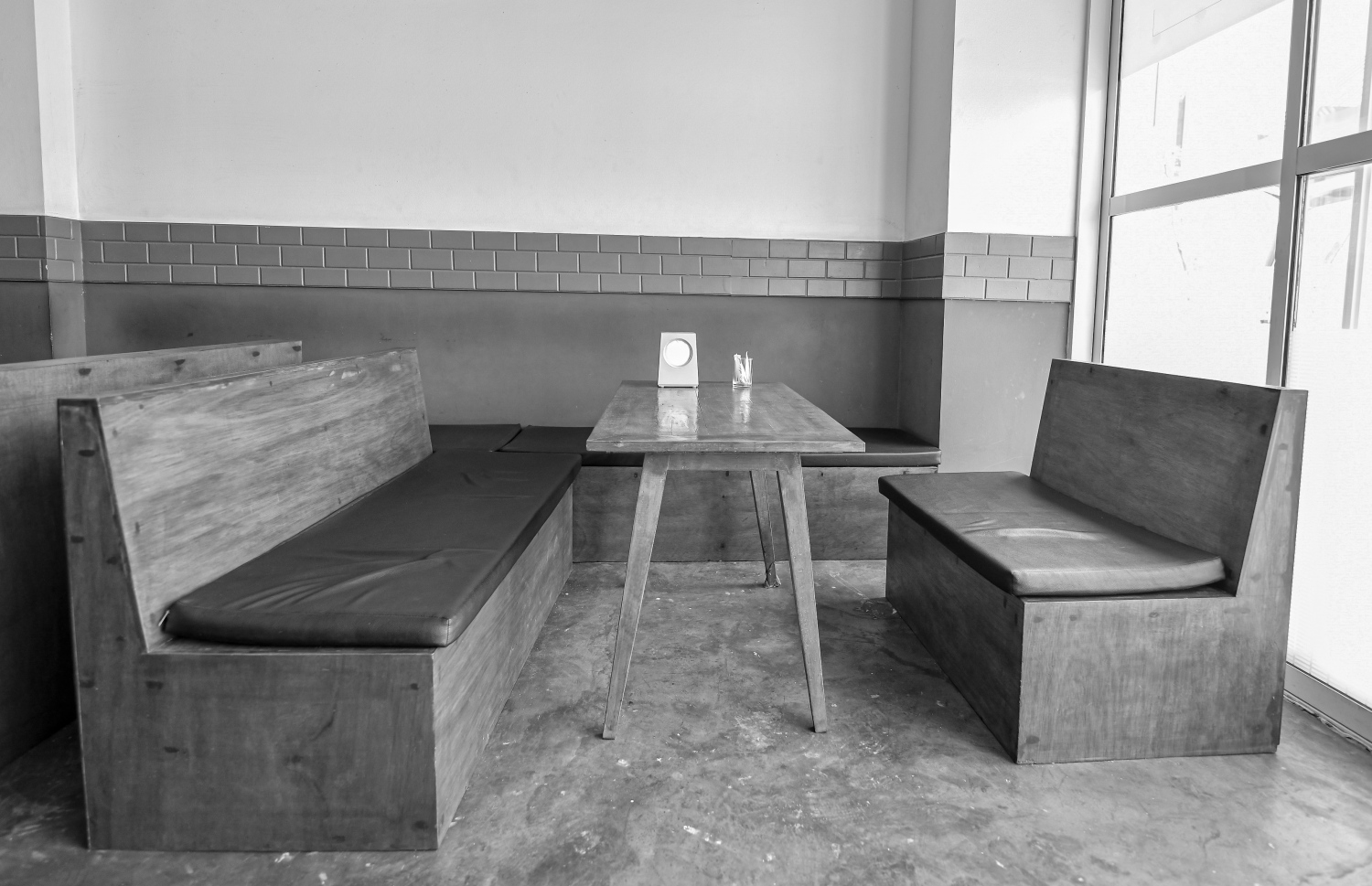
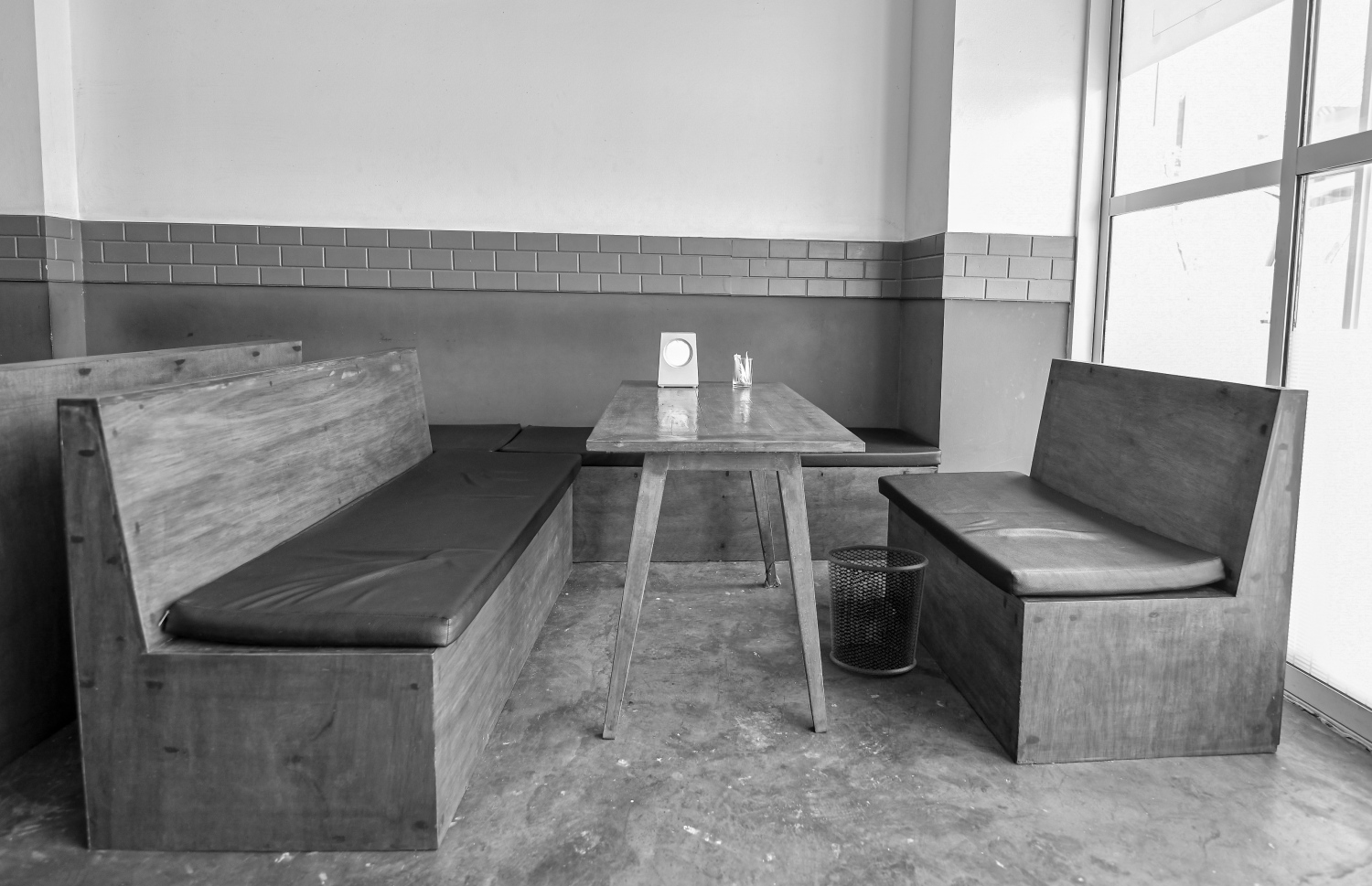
+ waste bin (874, 608)
